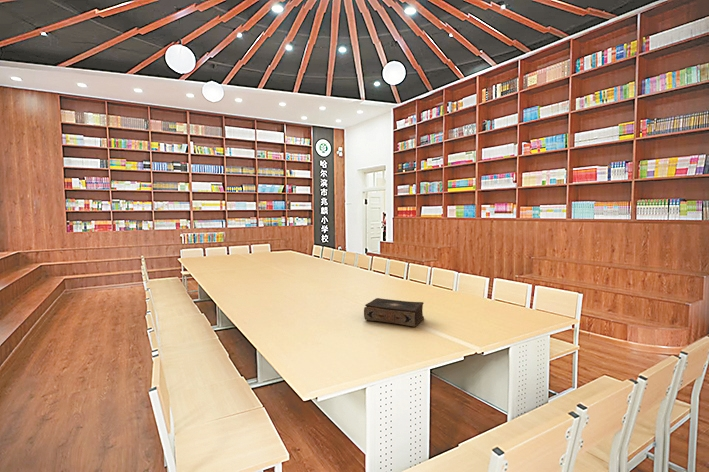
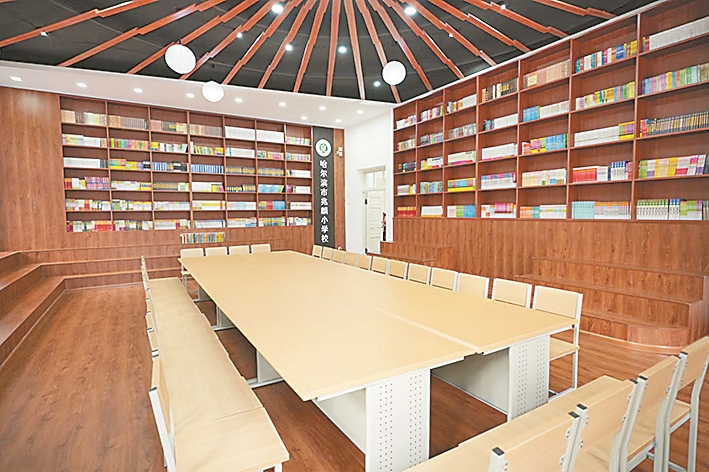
- book (394, 311)
